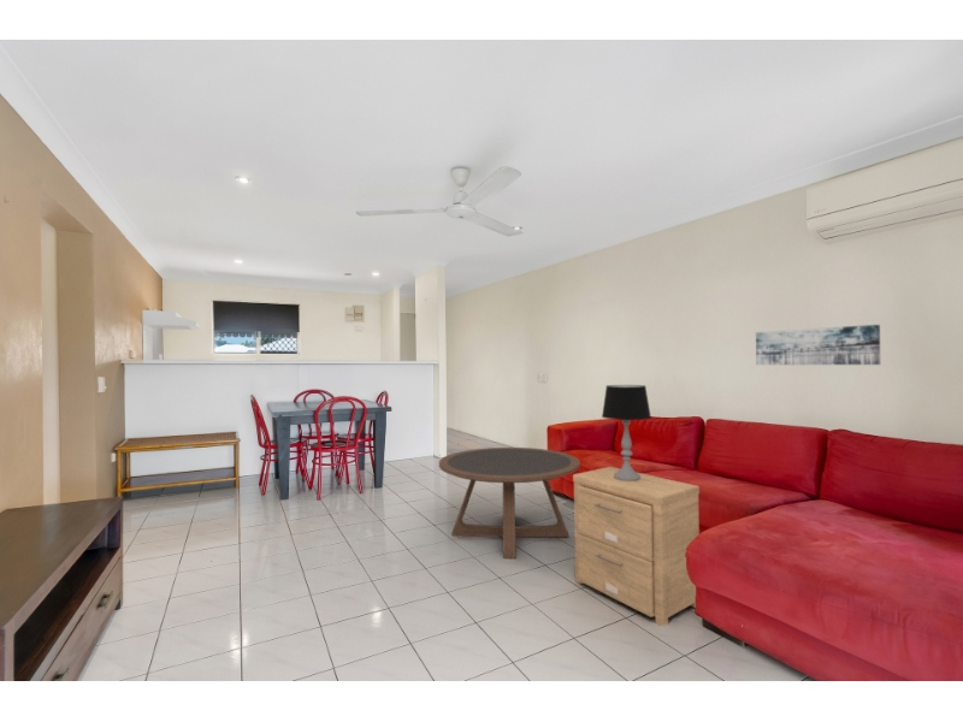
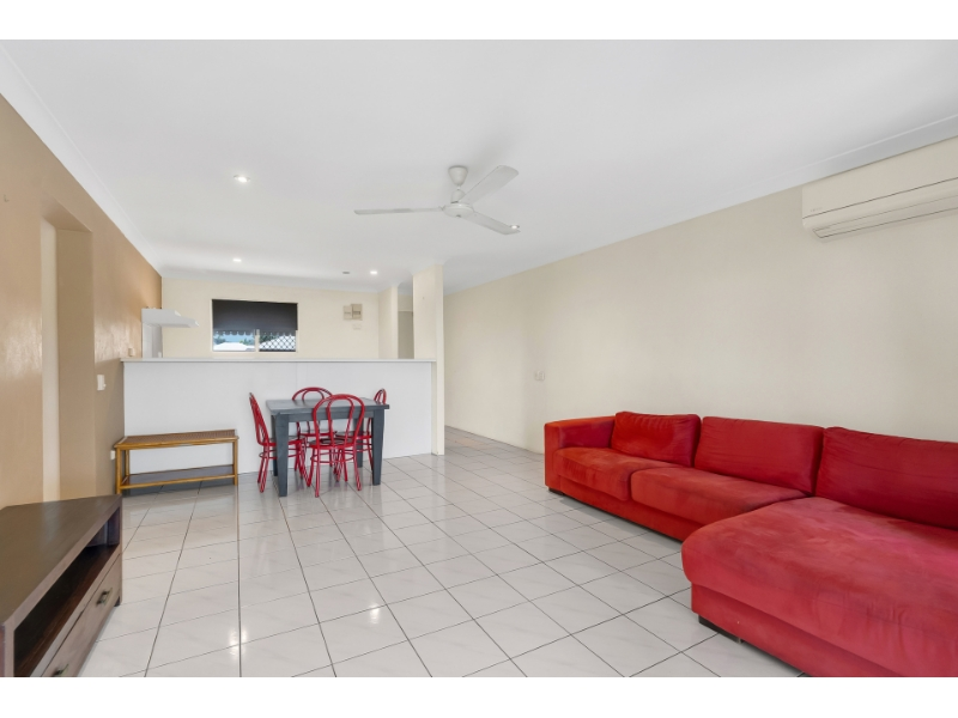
- side table (630, 537)
- coffee table (509, 497)
- table lamp (626, 431)
- wall art (811, 347)
